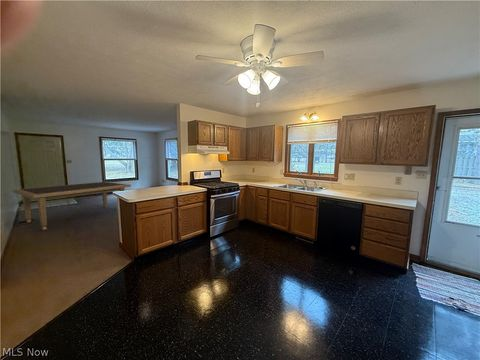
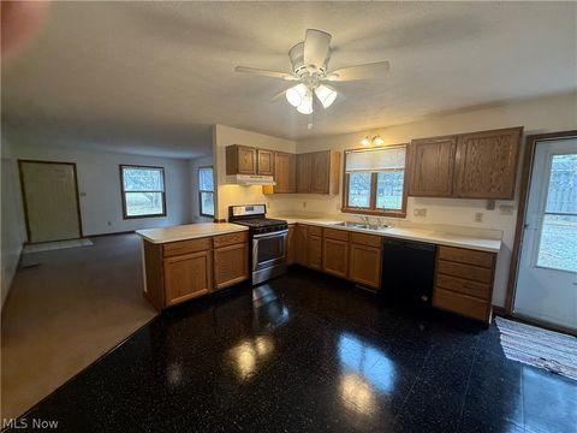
- dining table (79, 195)
